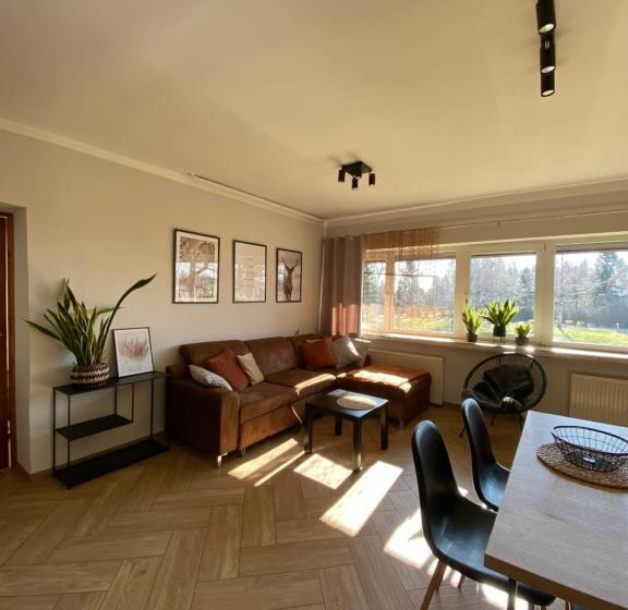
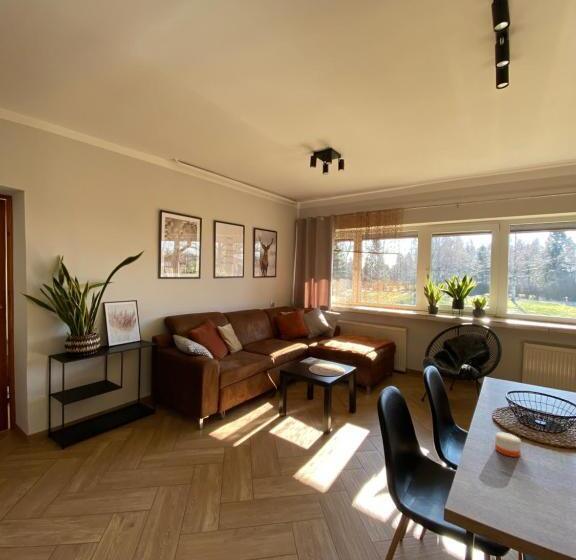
+ candle (508, 436)
